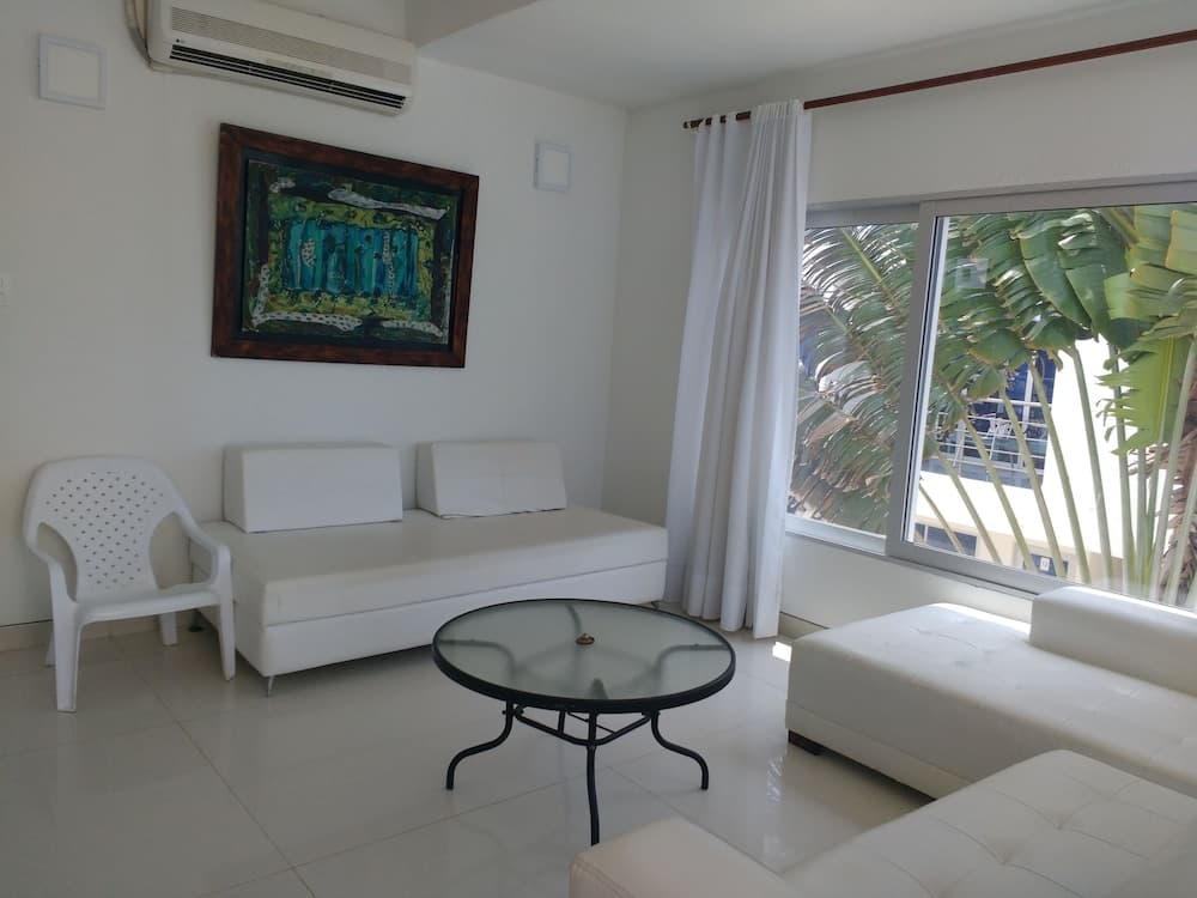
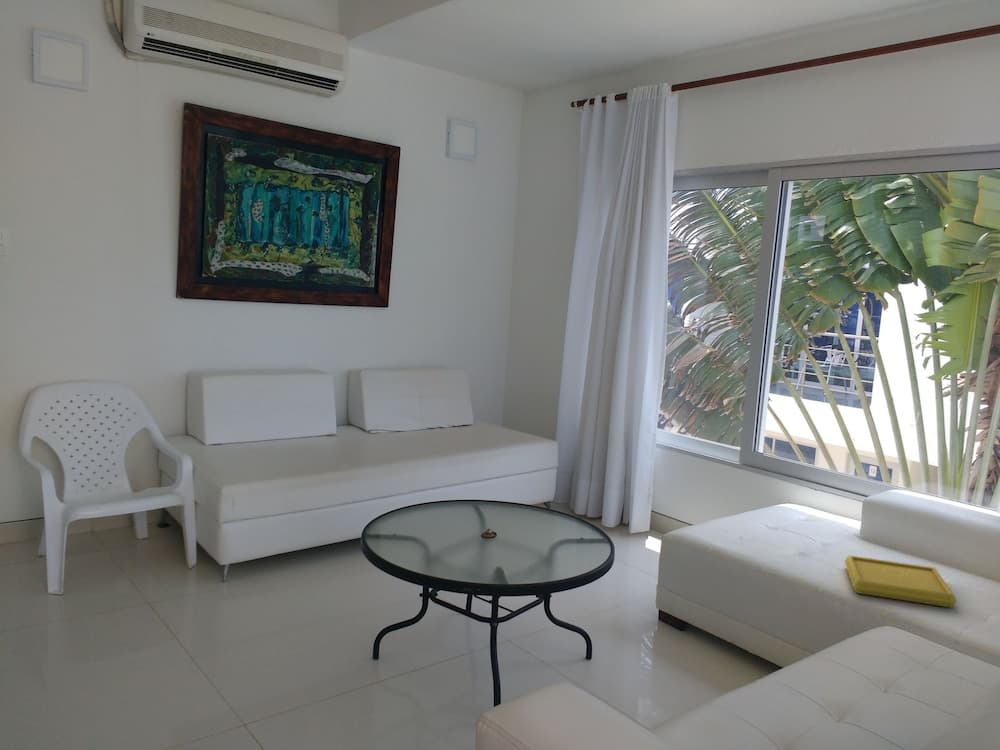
+ serving tray (896, 579)
